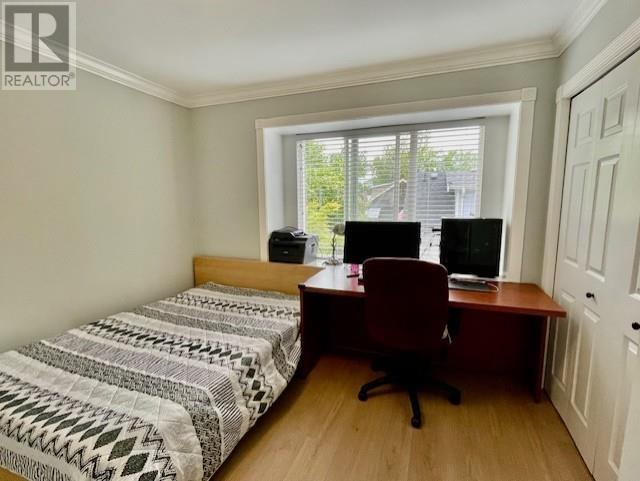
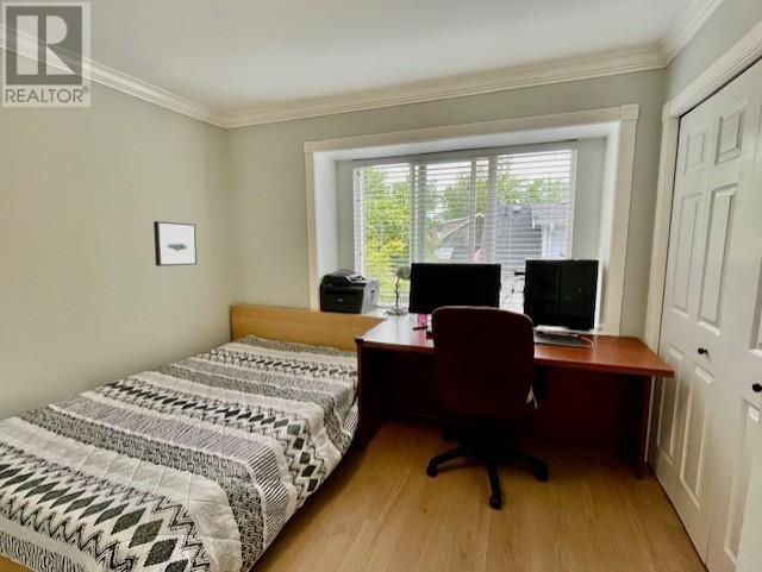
+ wall art (176, 244)
